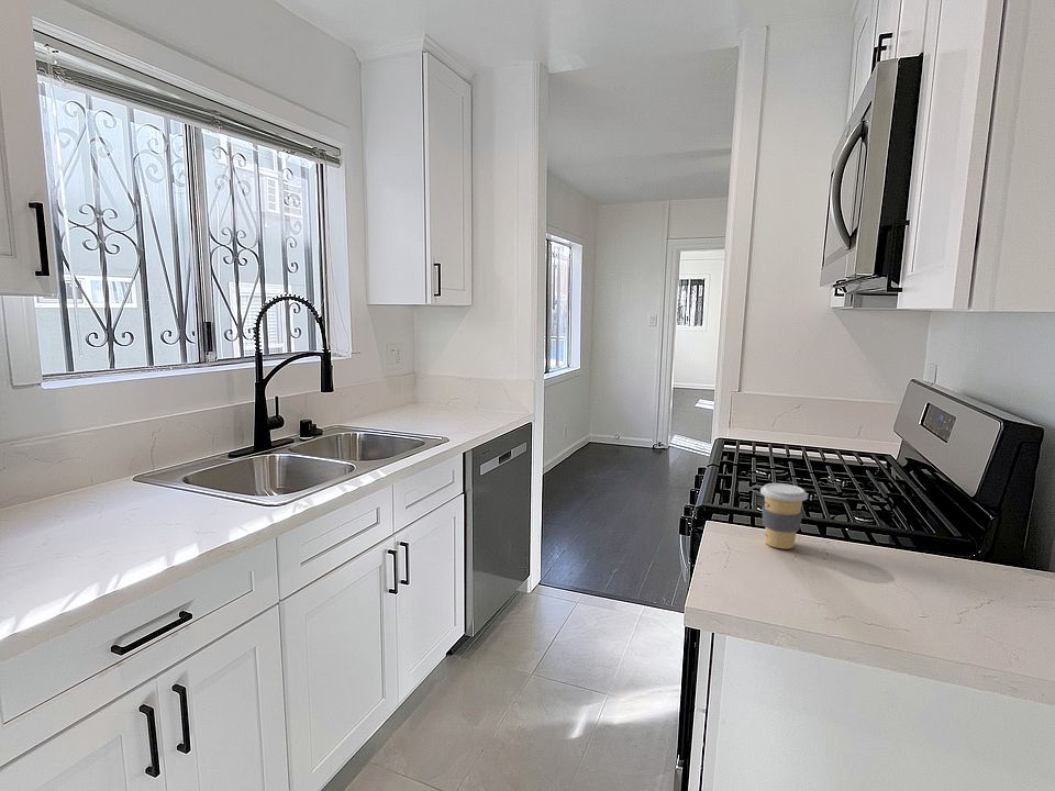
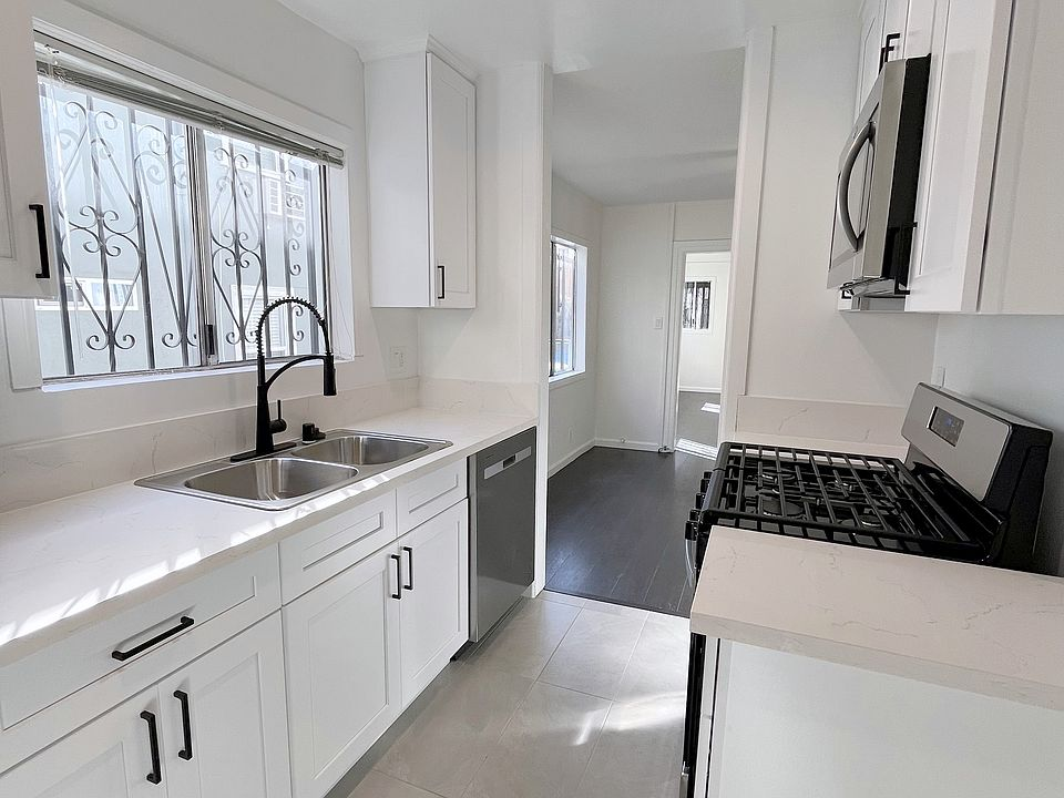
- coffee cup (781, 515)
